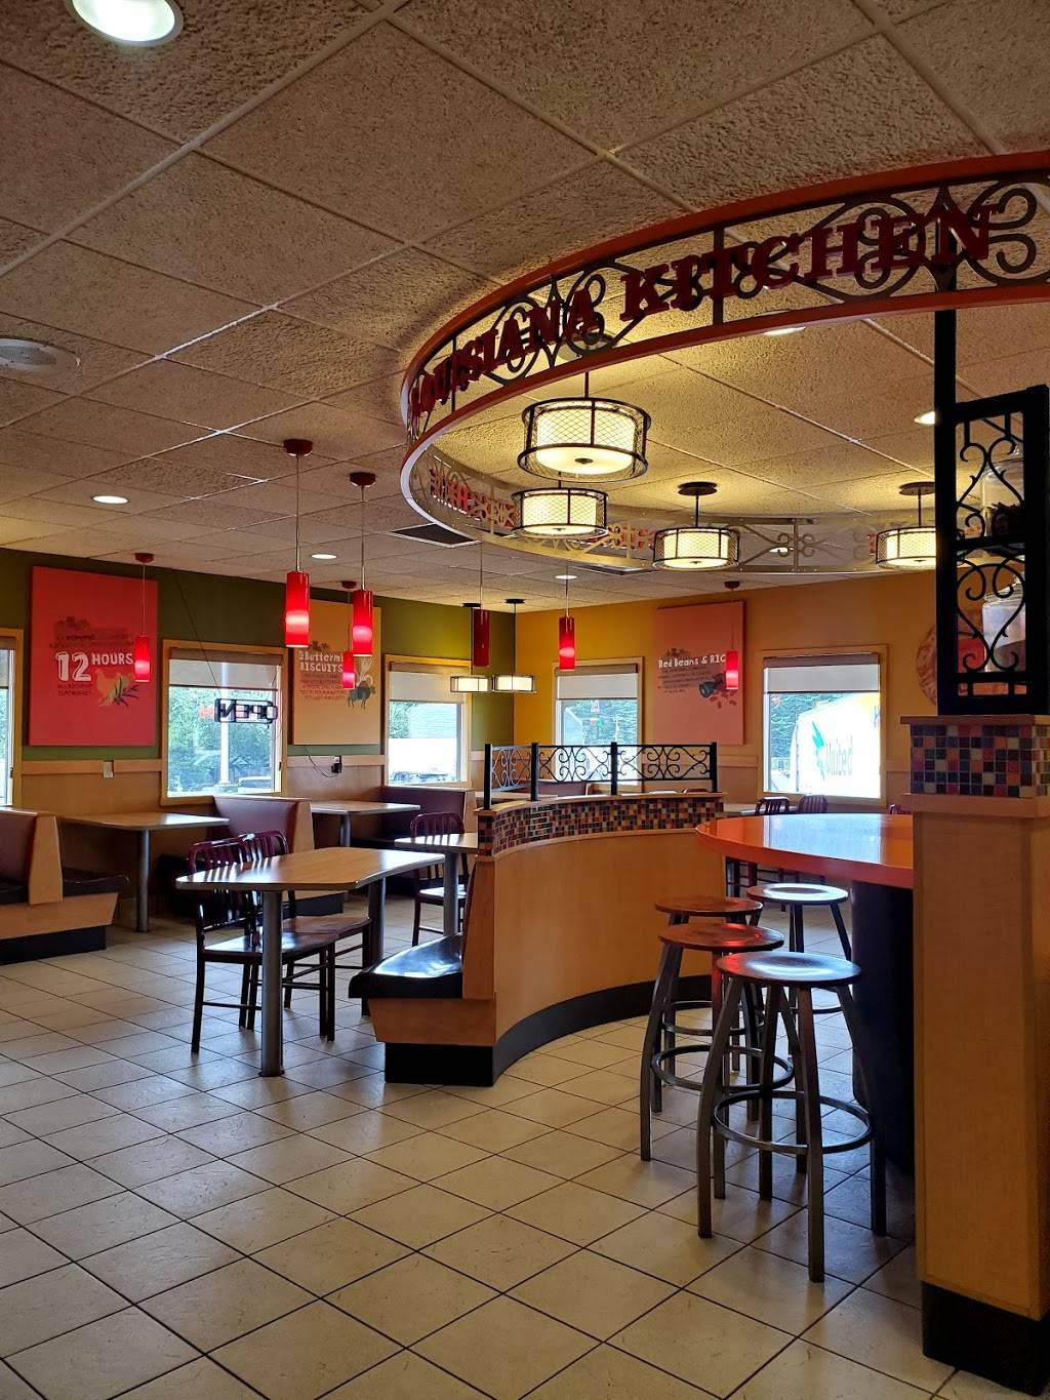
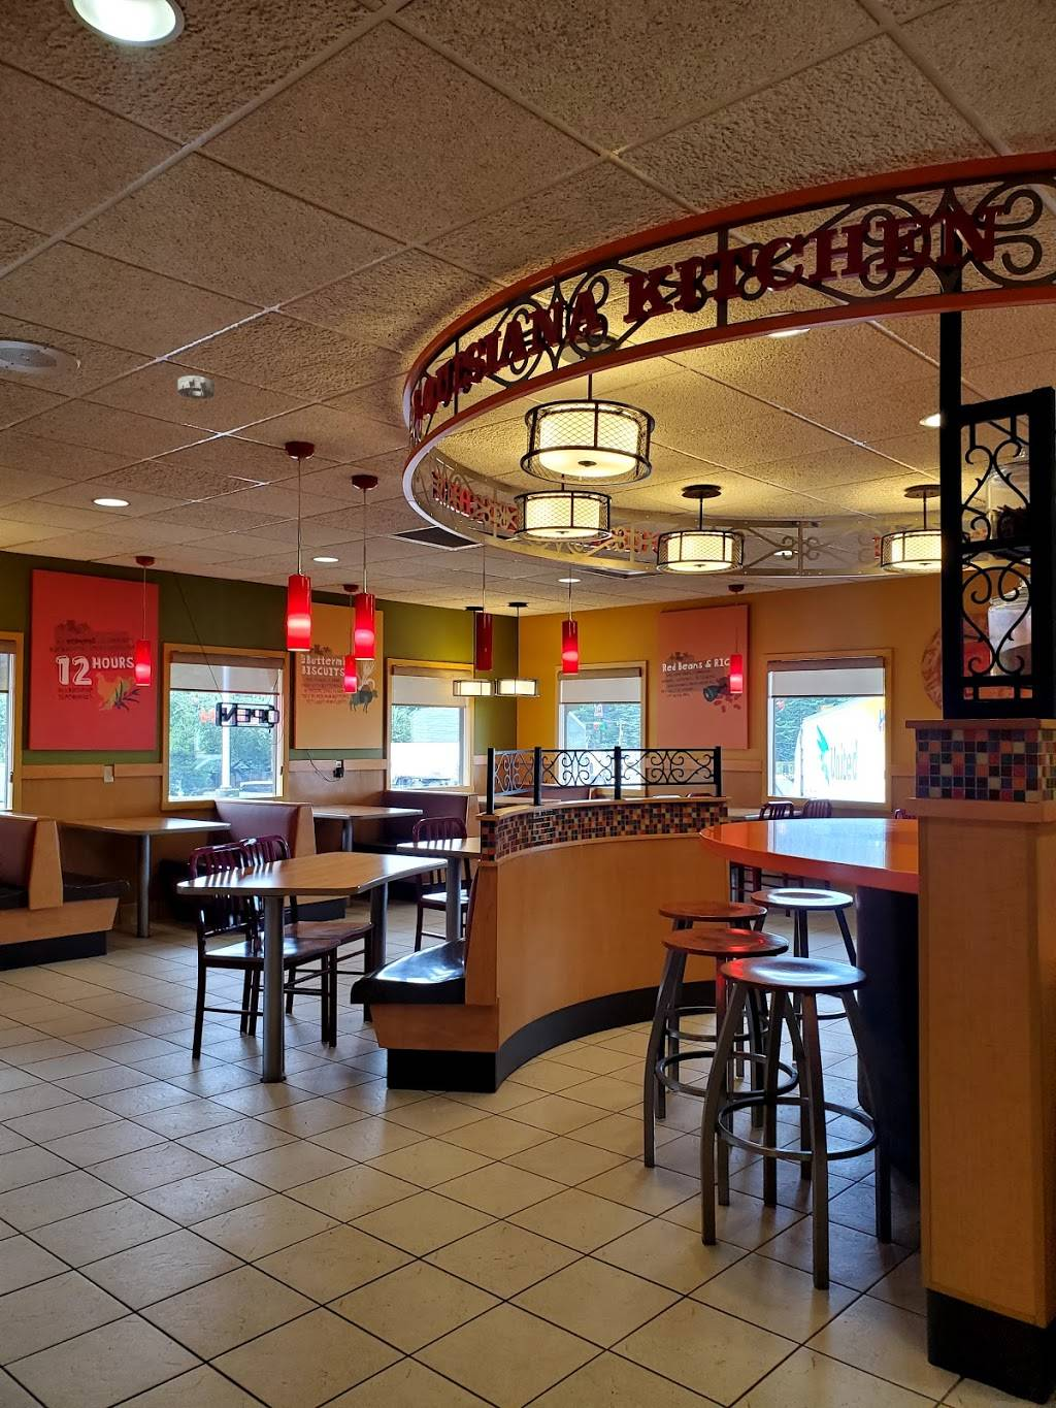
+ smoke detector (196, 387)
